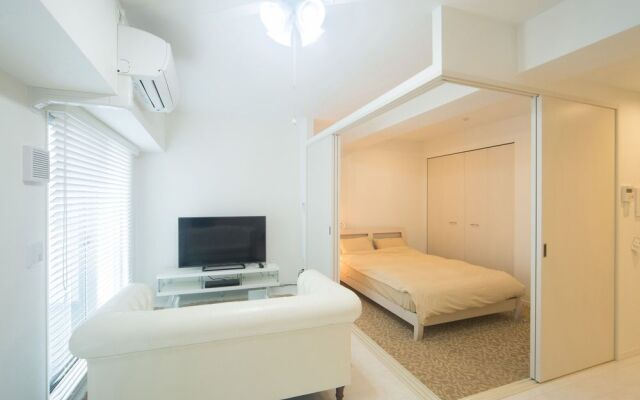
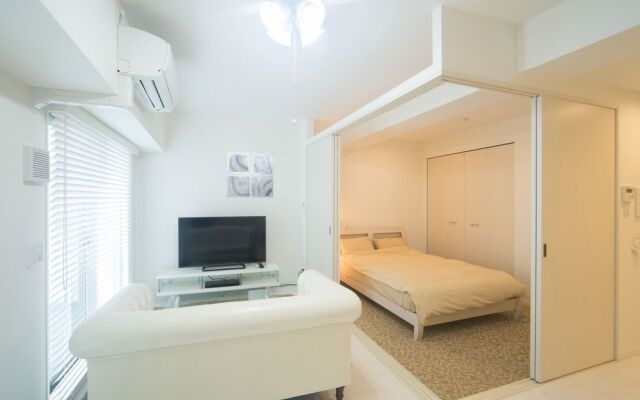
+ wall art (251, 174)
